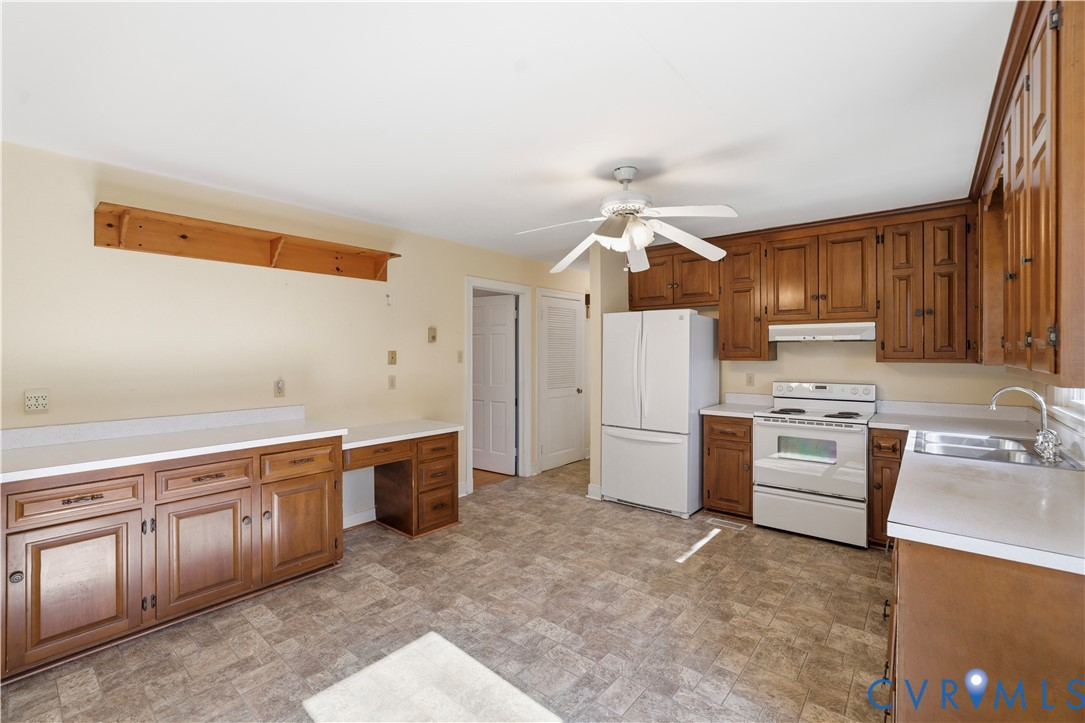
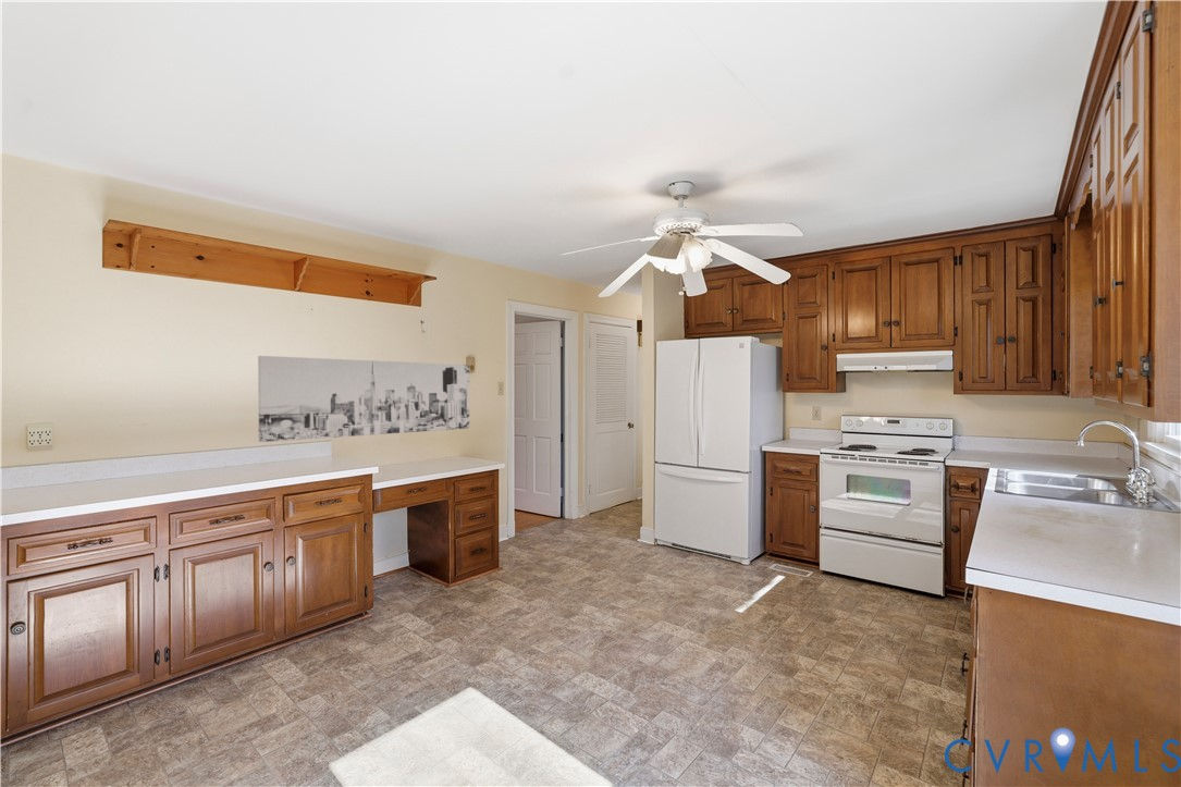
+ wall art (380, 397)
